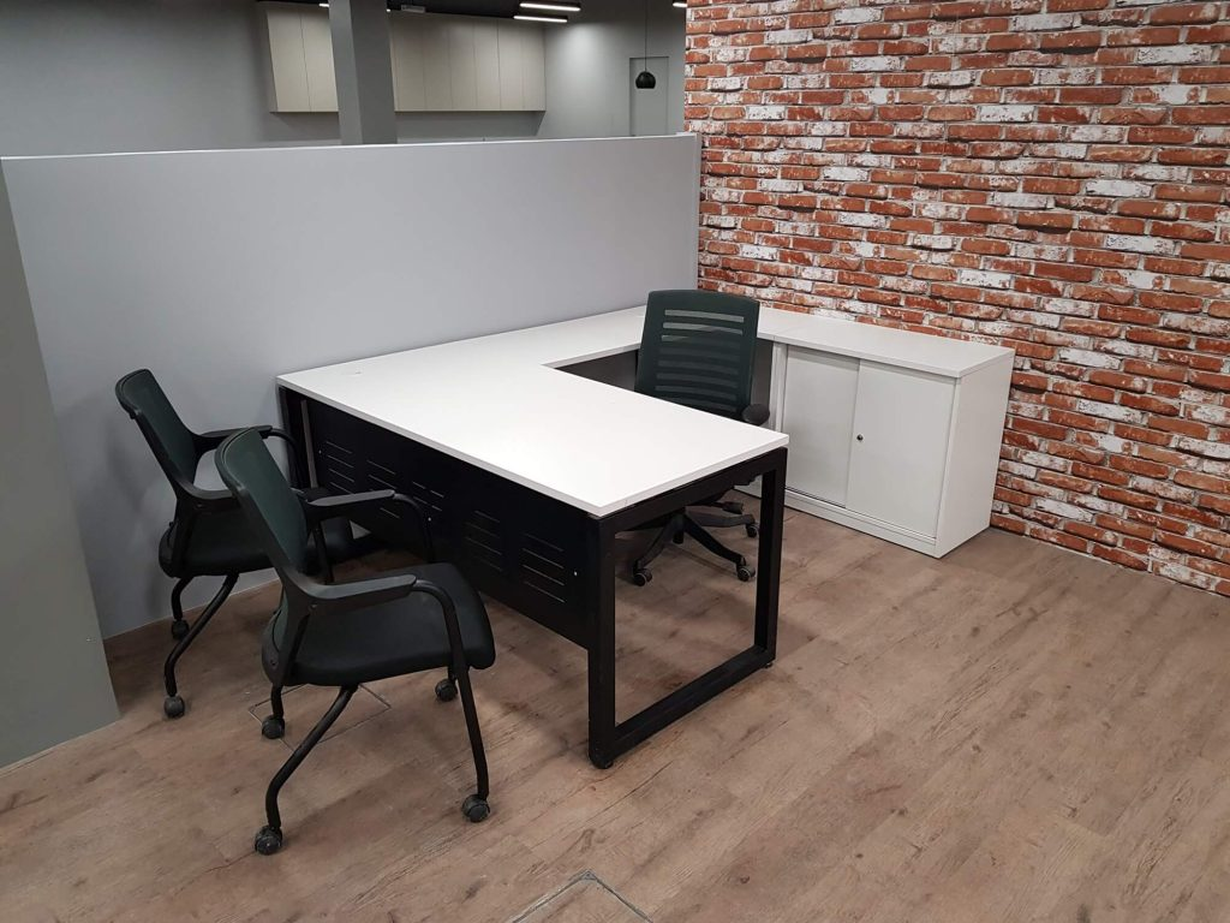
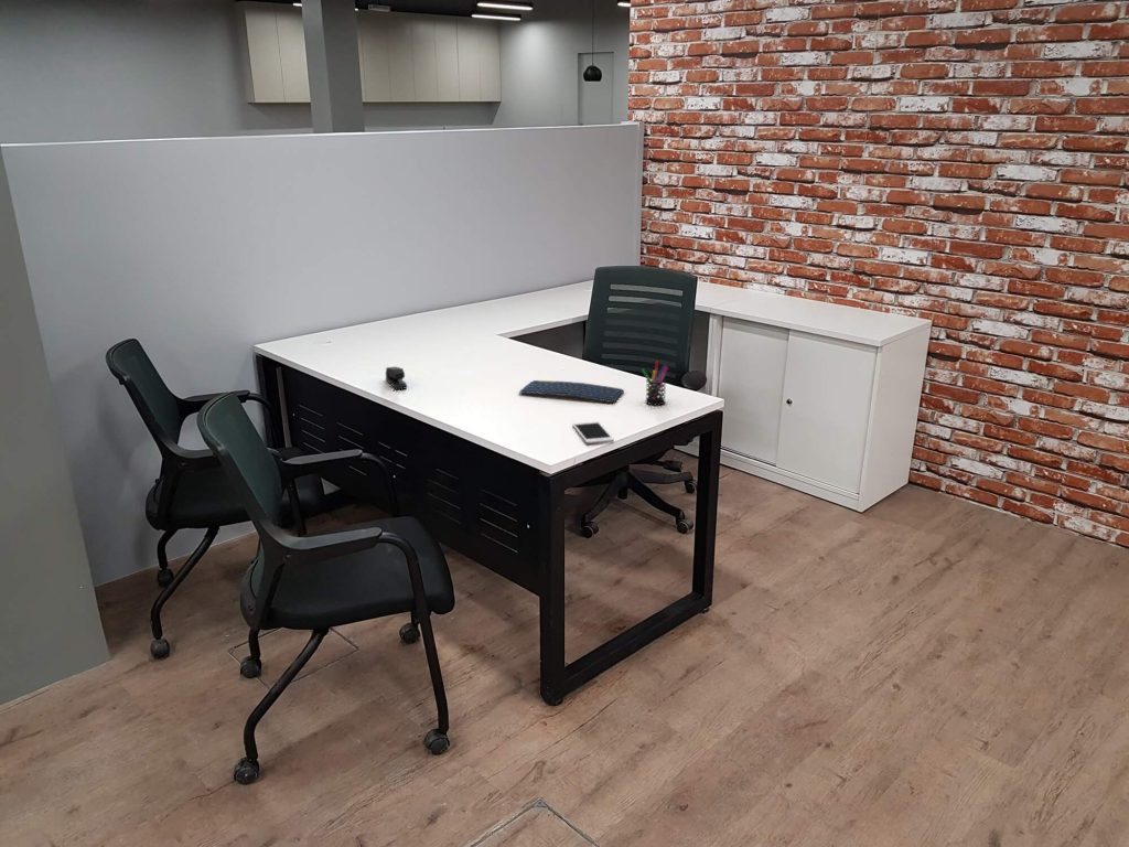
+ pen holder (654, 382)
+ cell phone (592, 431)
+ stapler (395, 375)
+ keyboard (571, 389)
